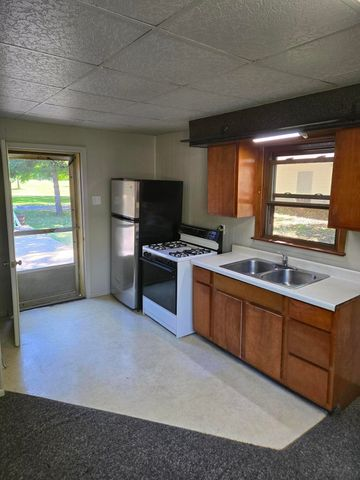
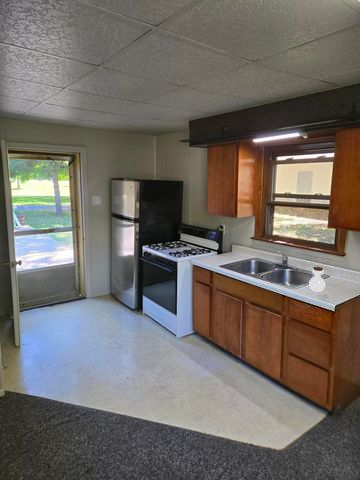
+ jar (317, 279)
